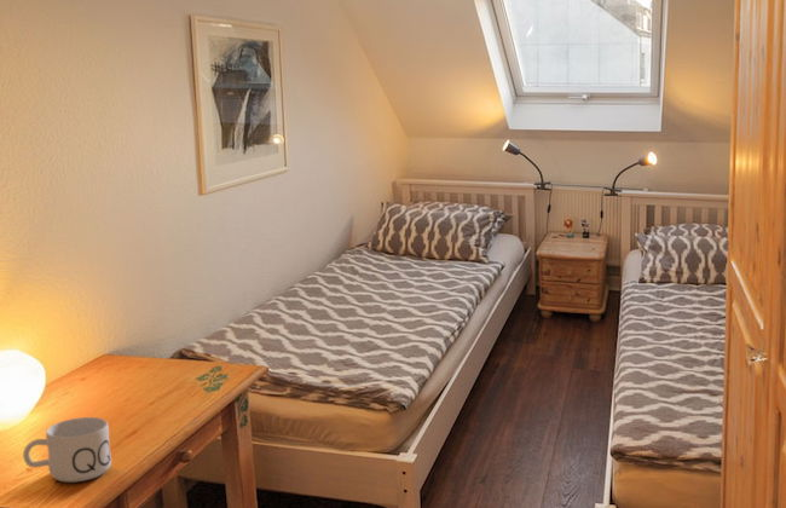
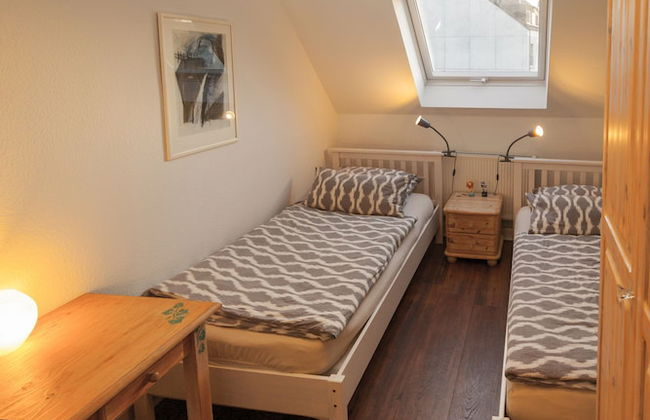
- mug (67, 451)
